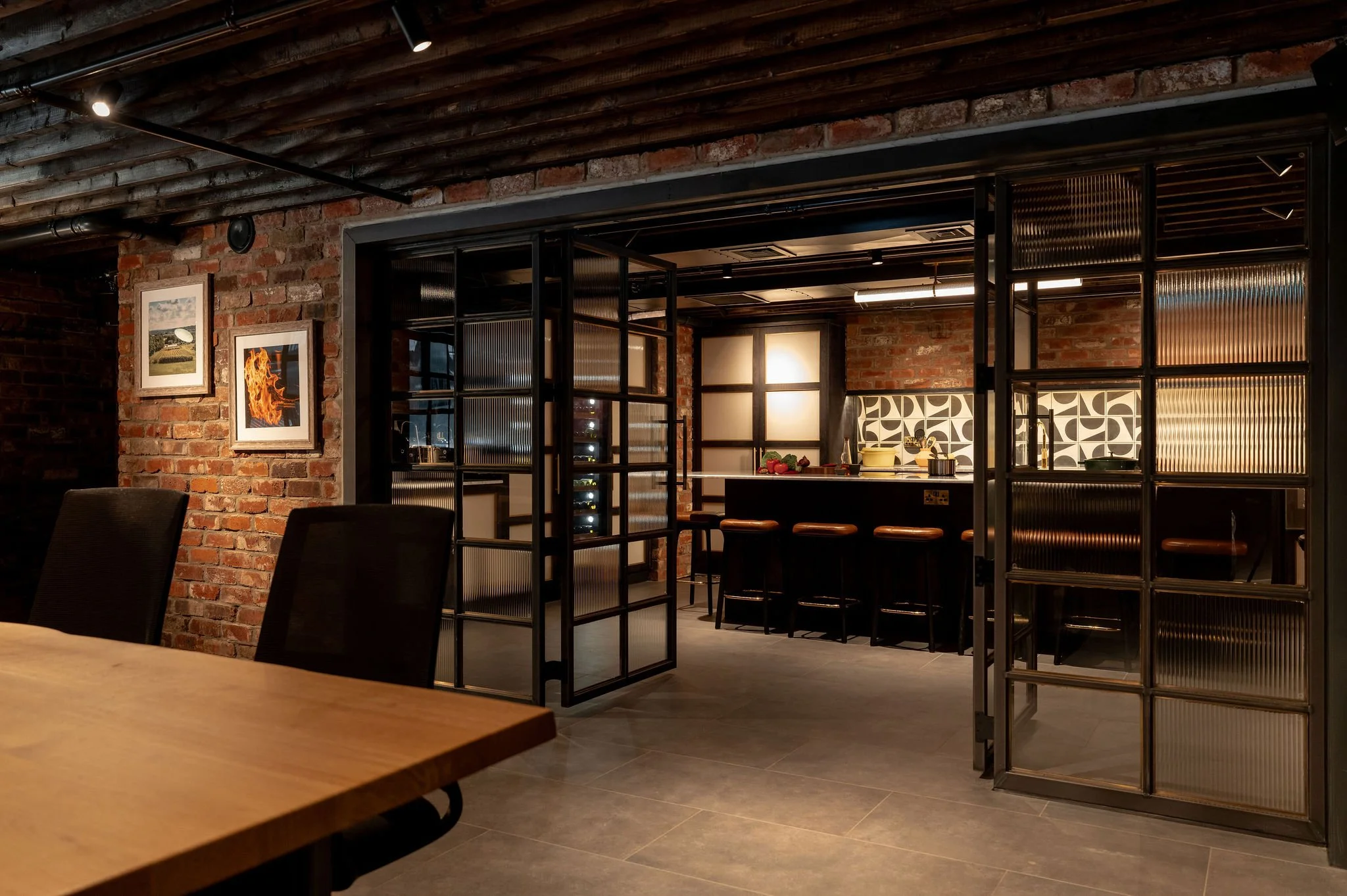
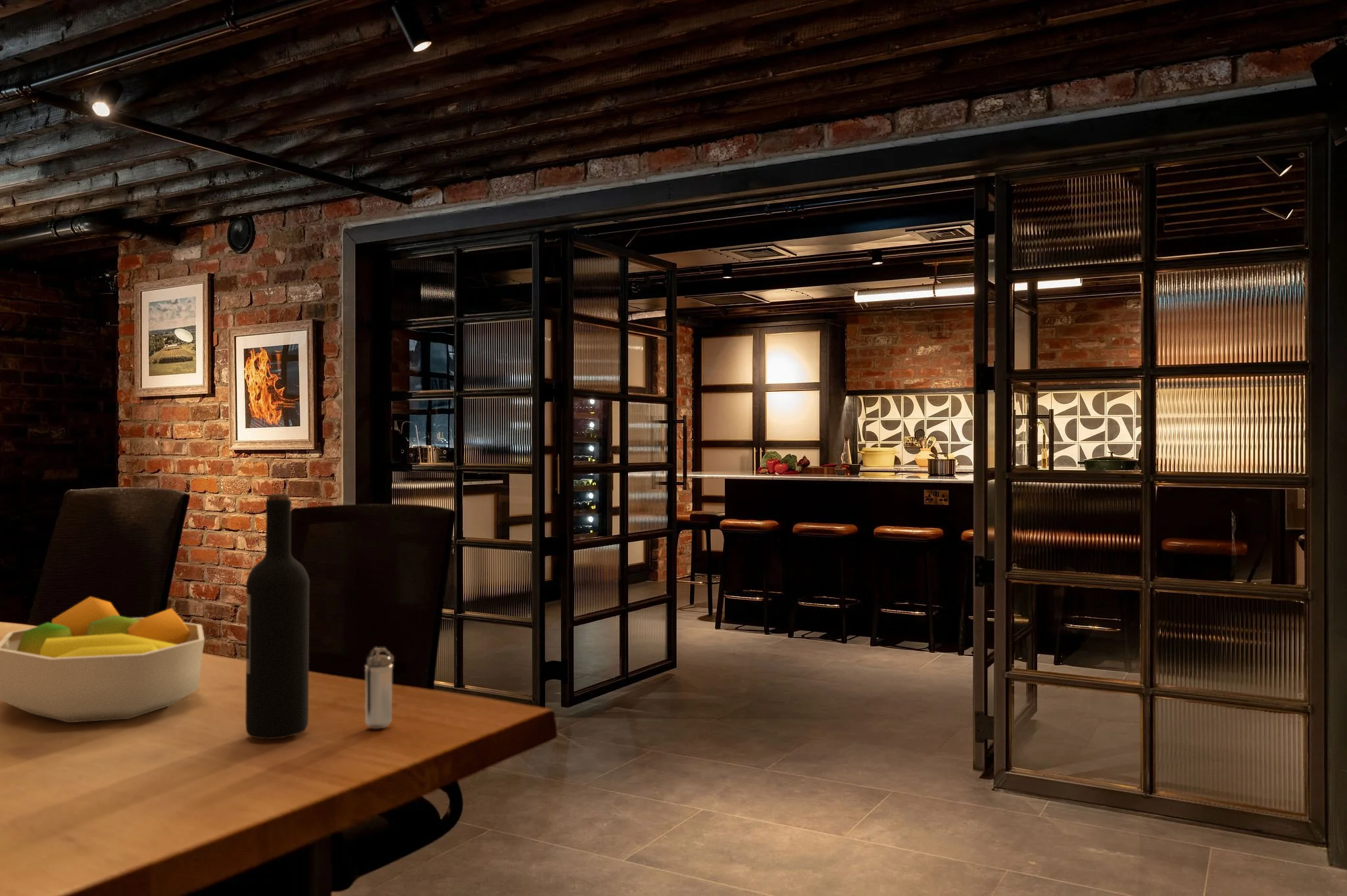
+ fruit bowl (105, 653)
+ wine bottle (278, 613)
+ shaker (378, 687)
